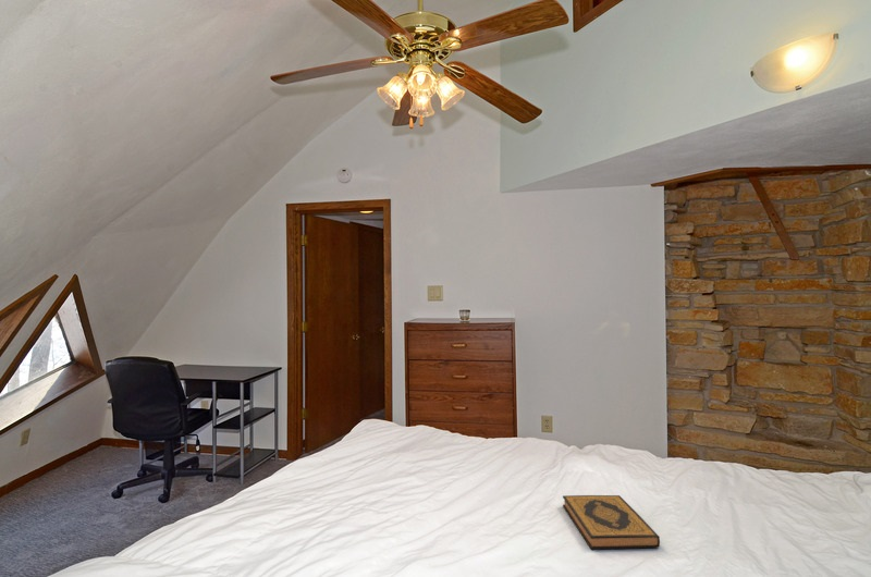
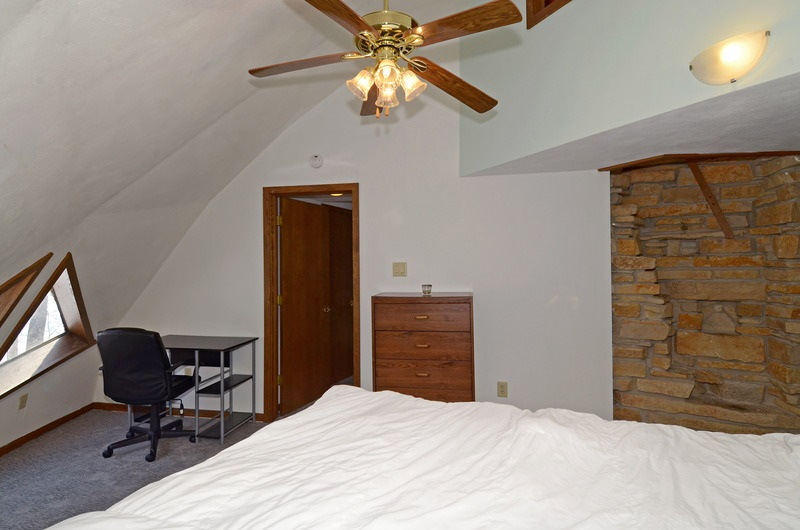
- hardback book (606, 519)
